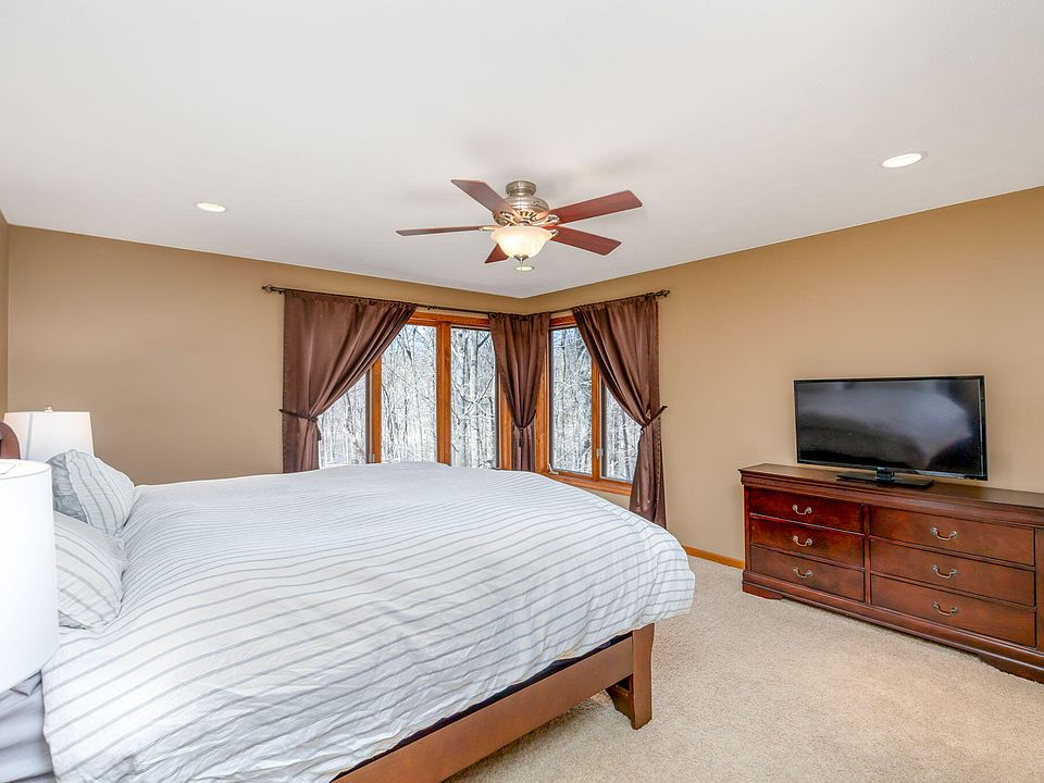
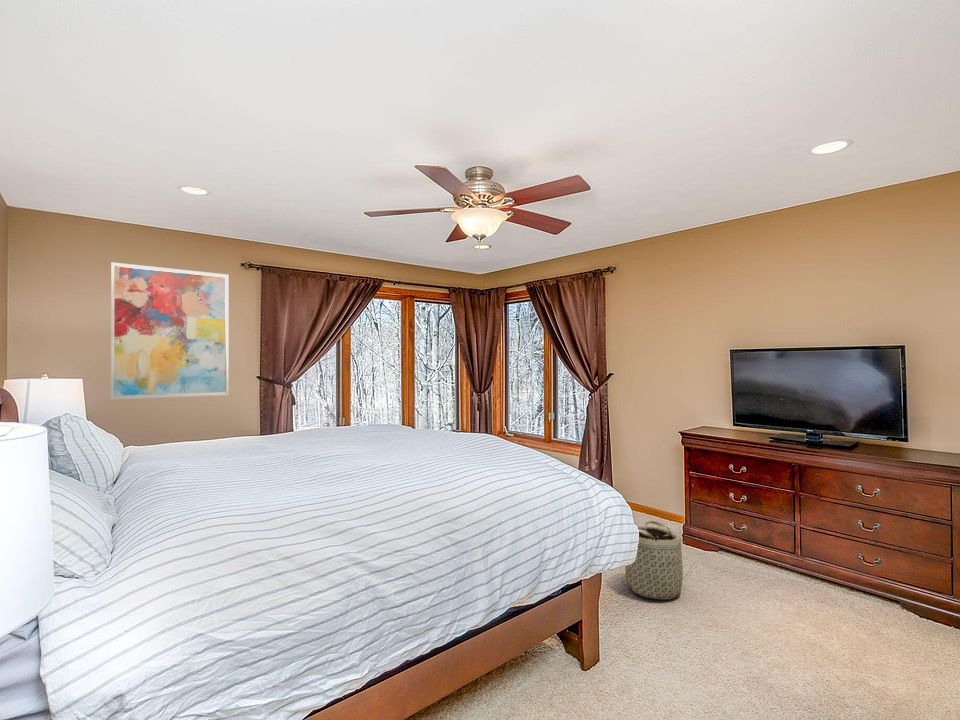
+ wall art (173, 332)
+ basket (655, 557)
